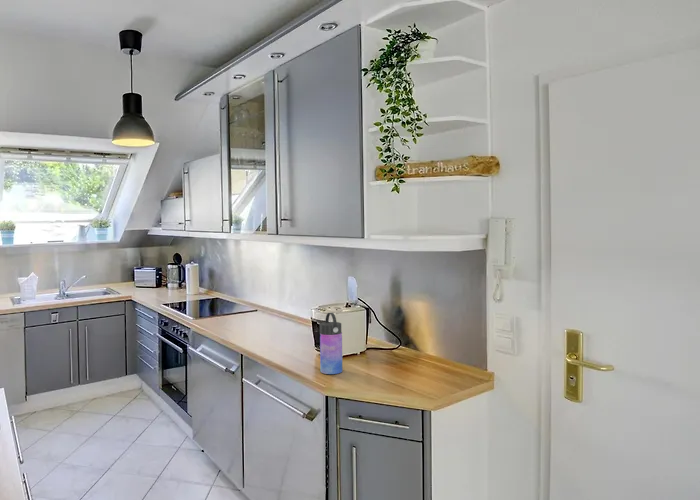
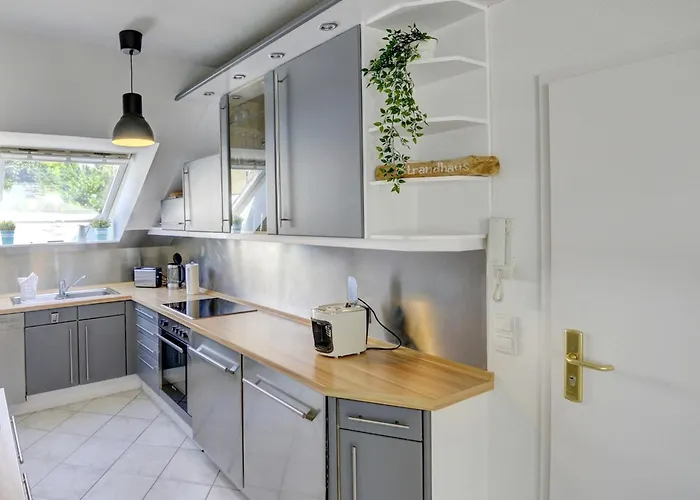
- water bottle (331, 341)
